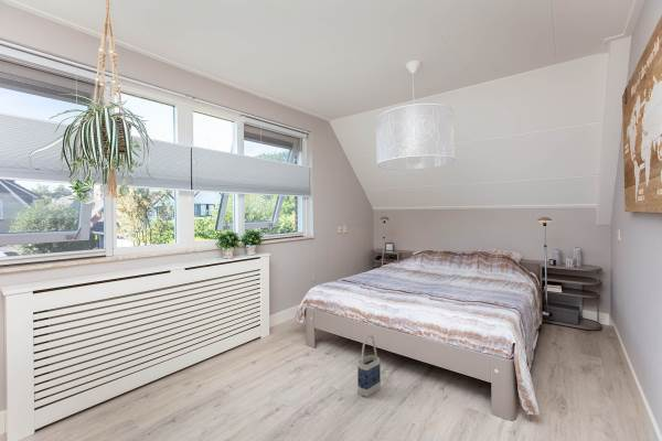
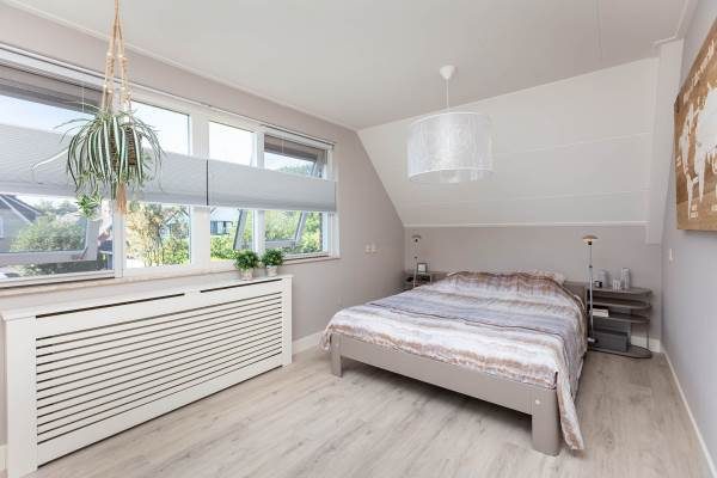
- bag (369, 363)
